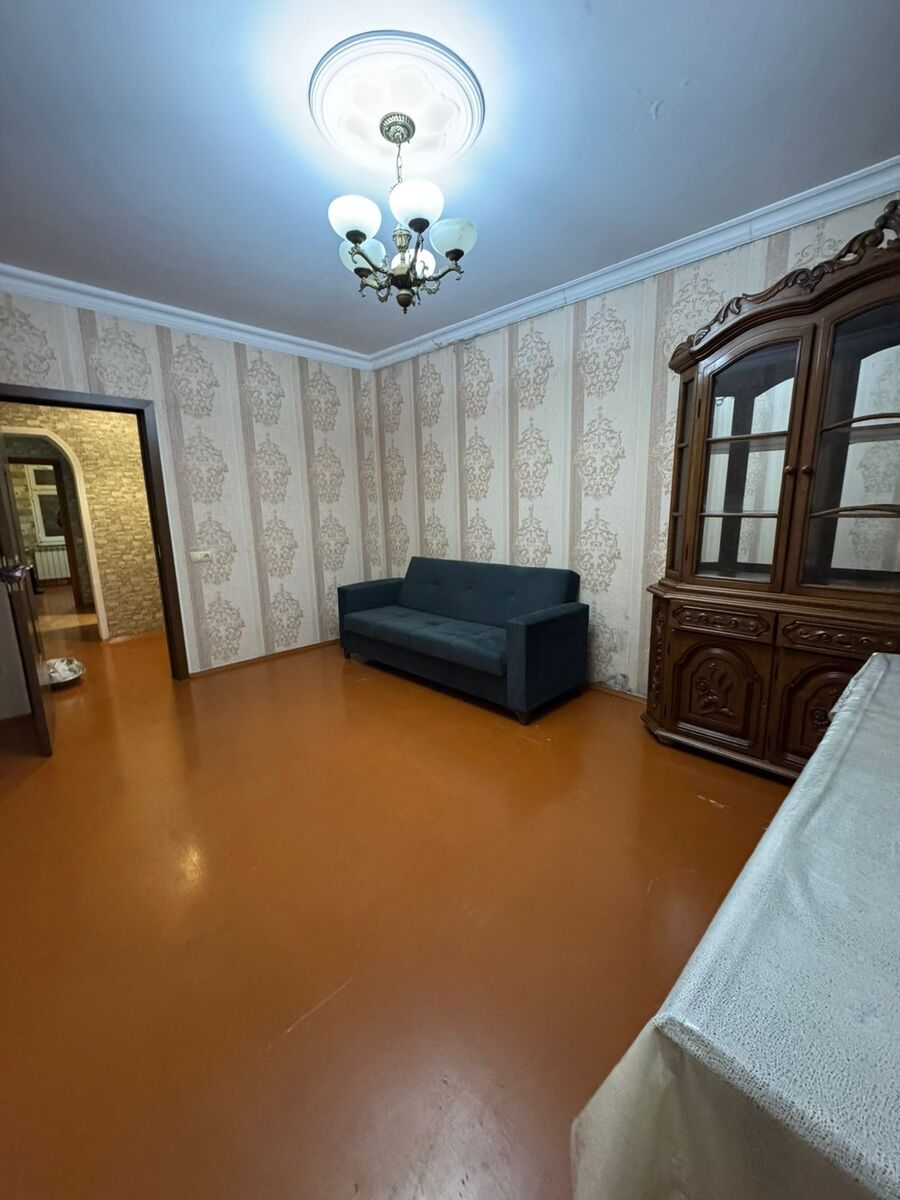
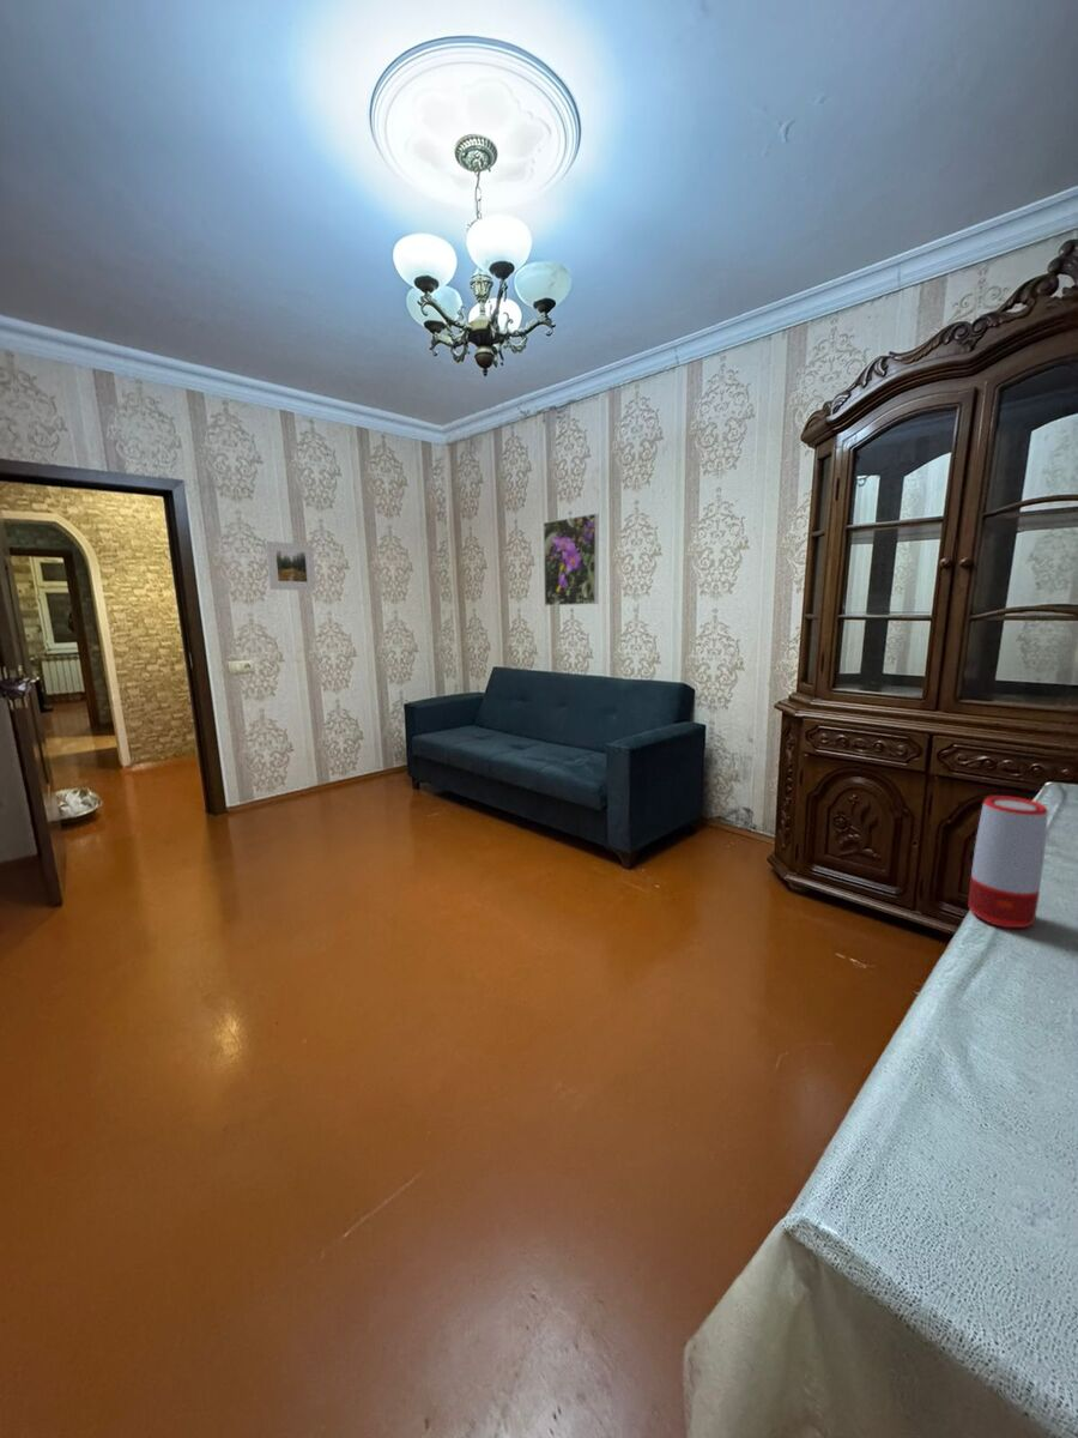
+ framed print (570, 562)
+ speaker (1007, 860)
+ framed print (291, 566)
